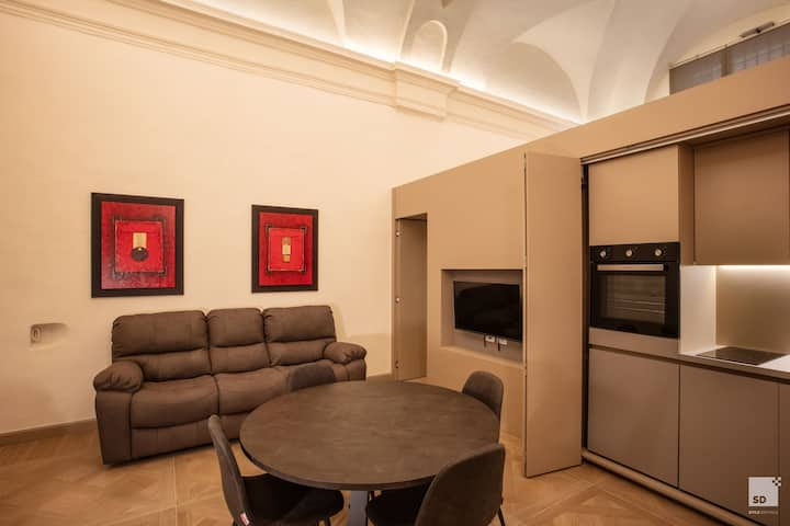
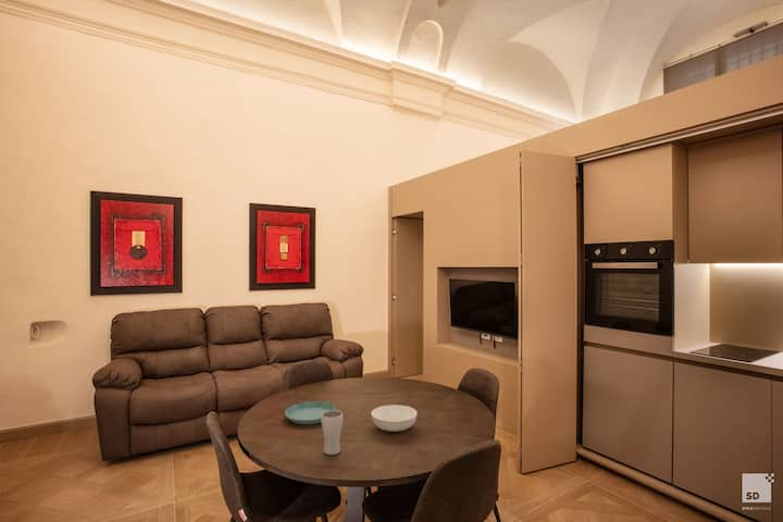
+ serving bowl (394, 420)
+ drinking glass (332, 432)
+ saucer (310, 412)
